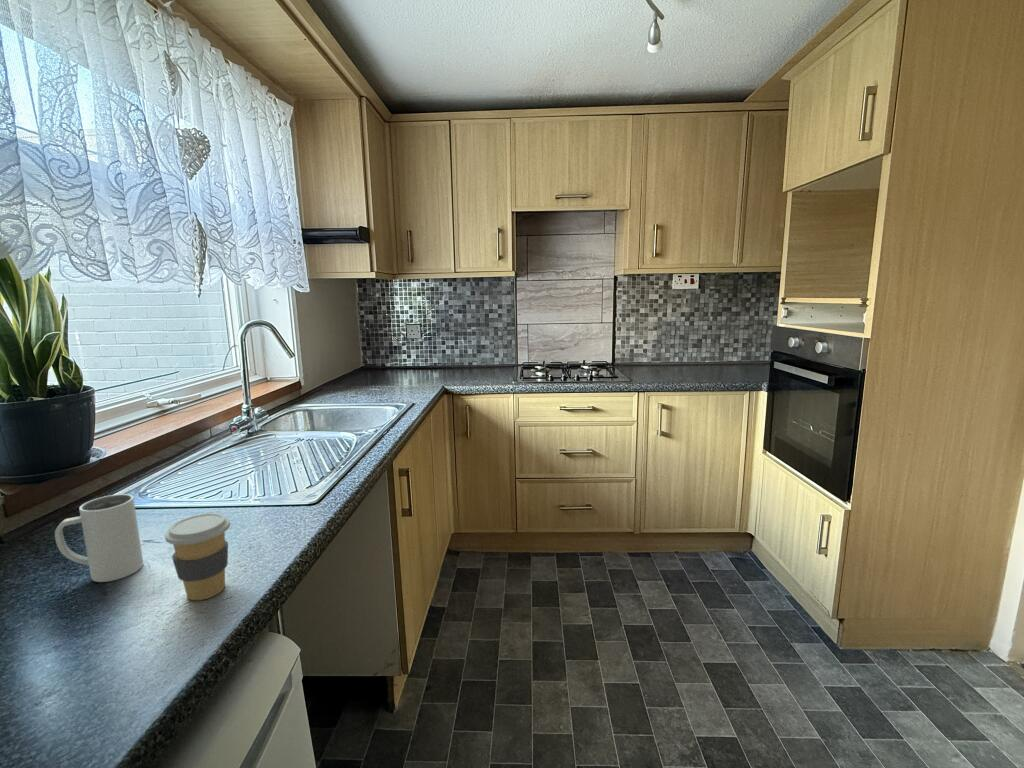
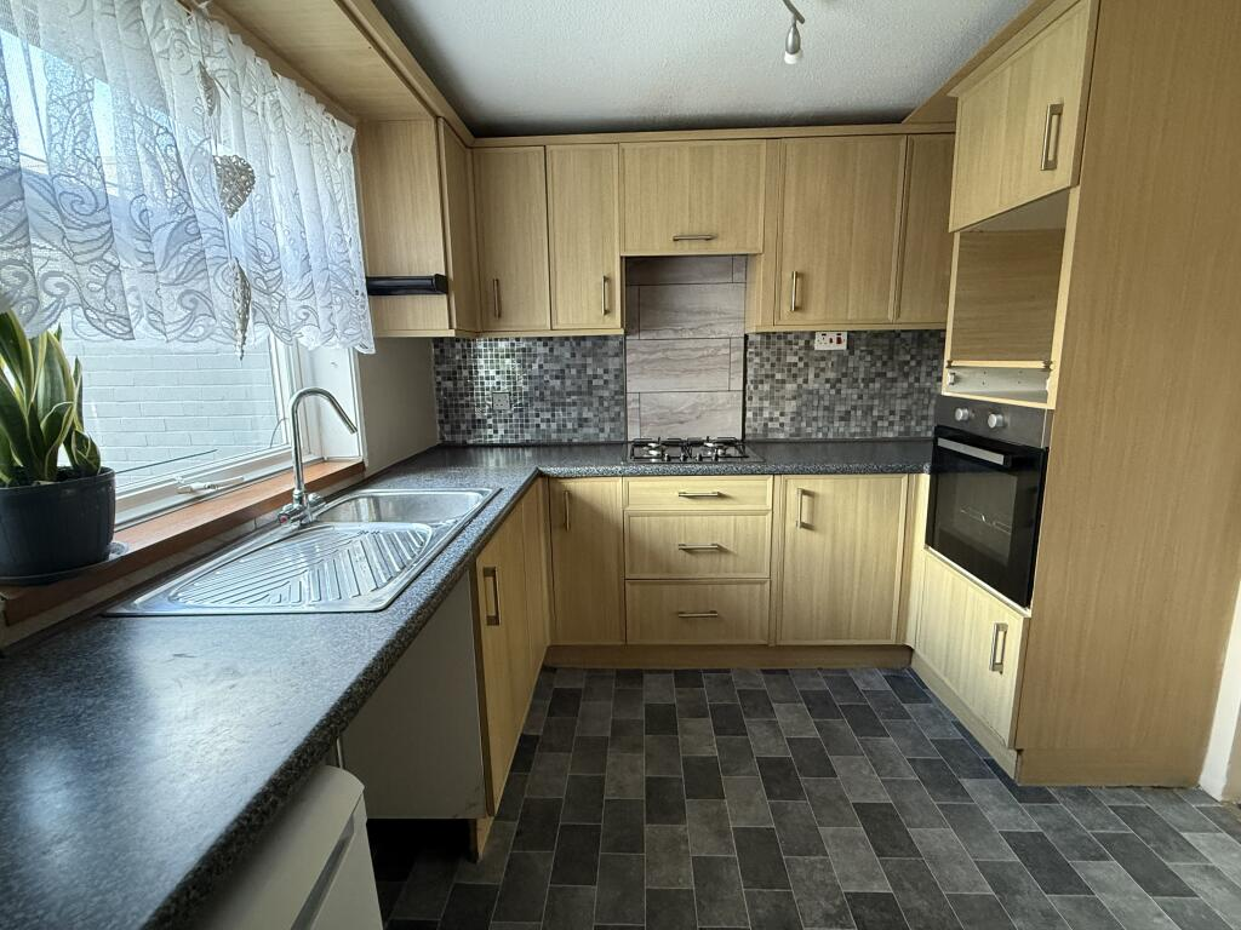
- mug (99, 539)
- coffee cup (202, 557)
